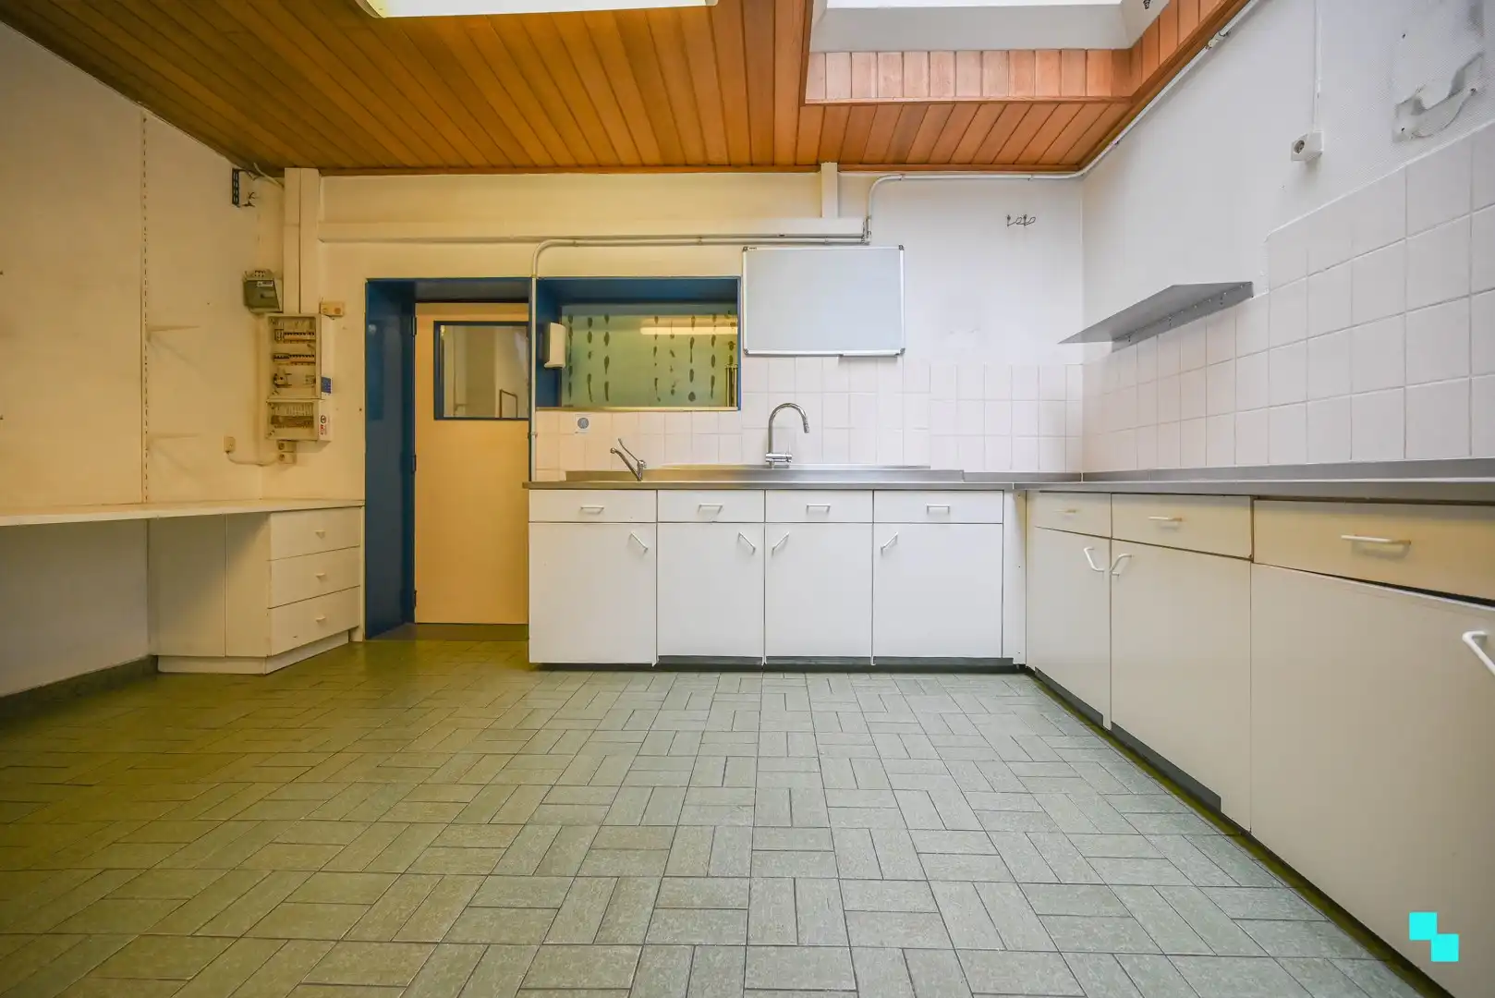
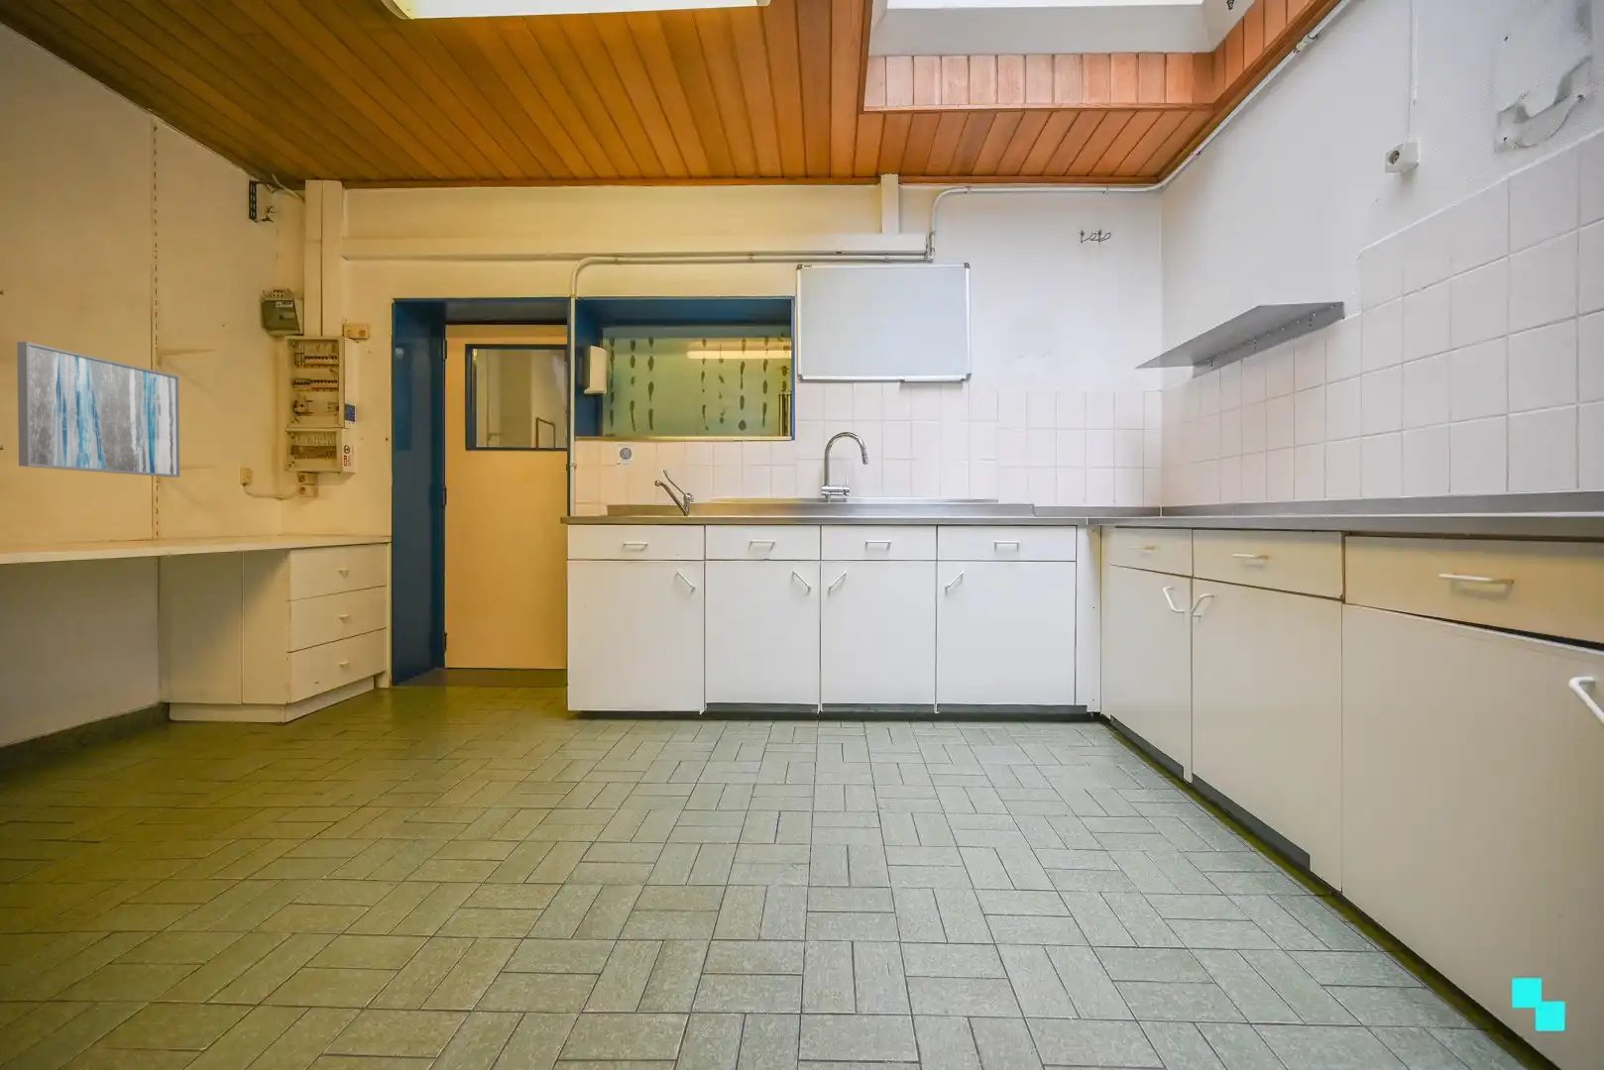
+ wall art (106, 416)
